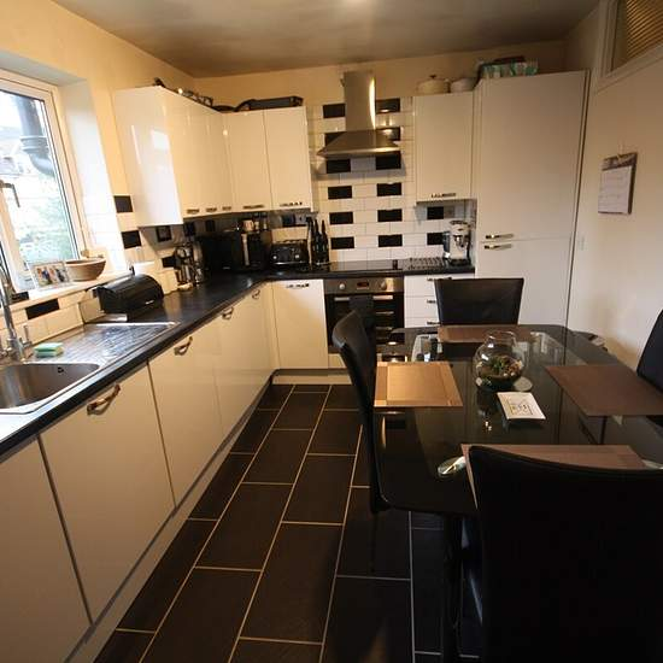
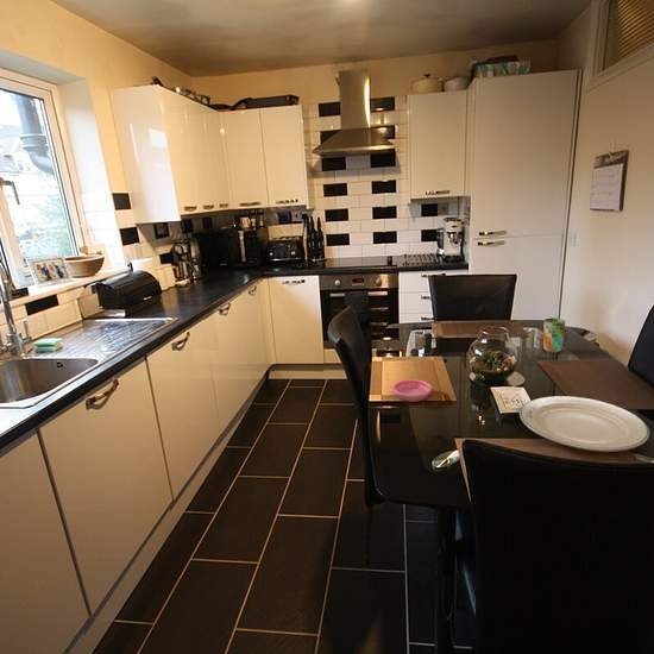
+ cup (553, 335)
+ chinaware (579, 423)
+ saucer (411, 390)
